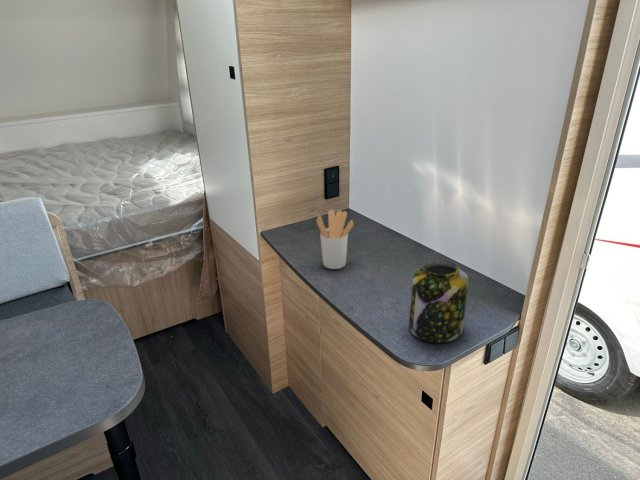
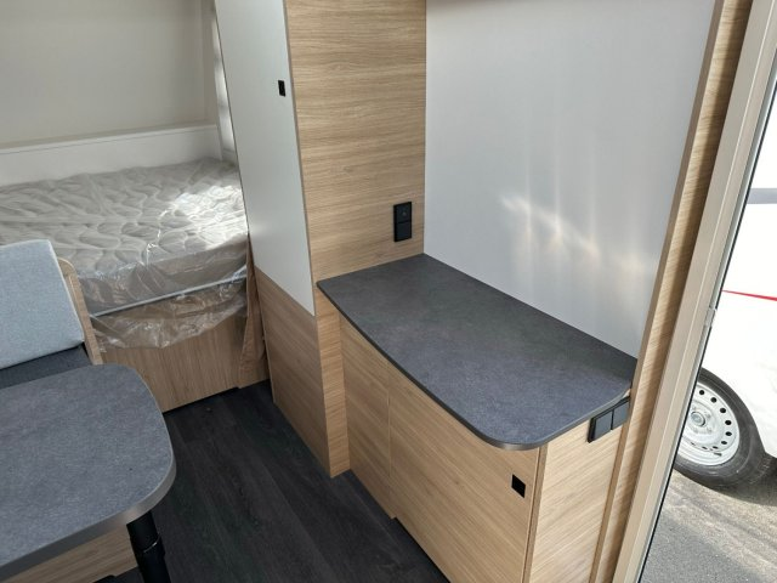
- jar (438, 299)
- utensil holder (335, 238)
